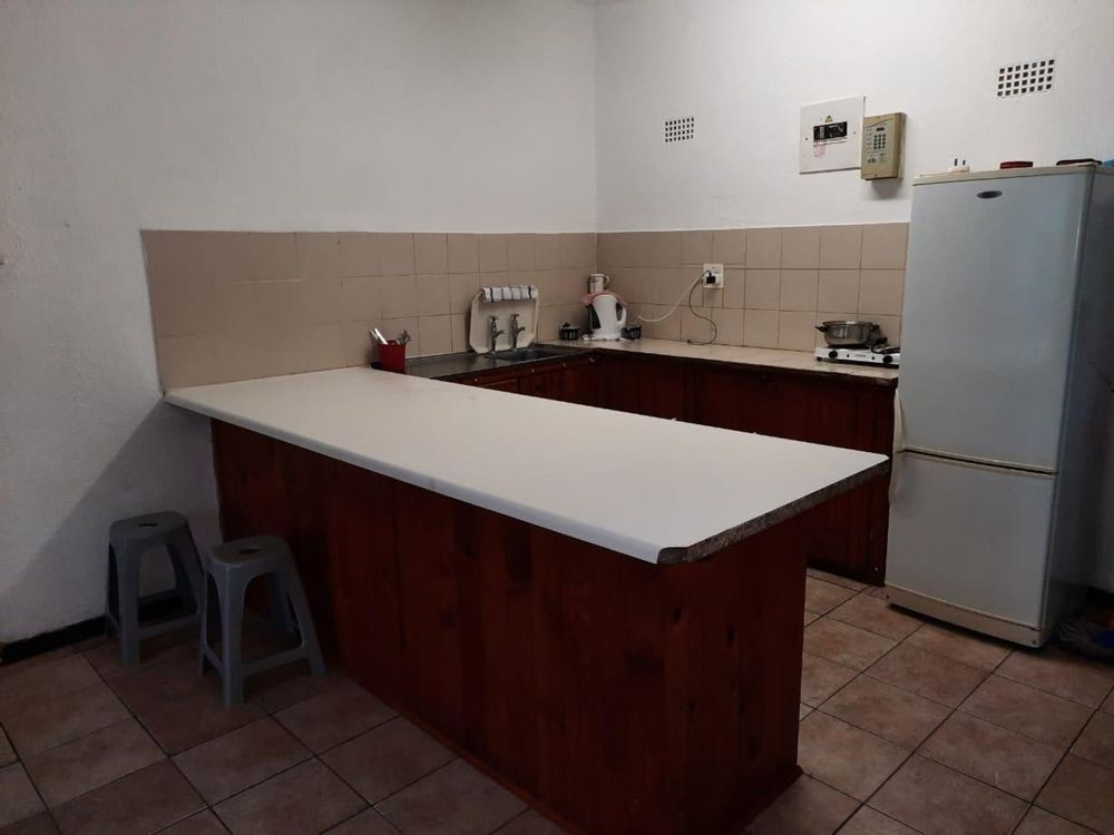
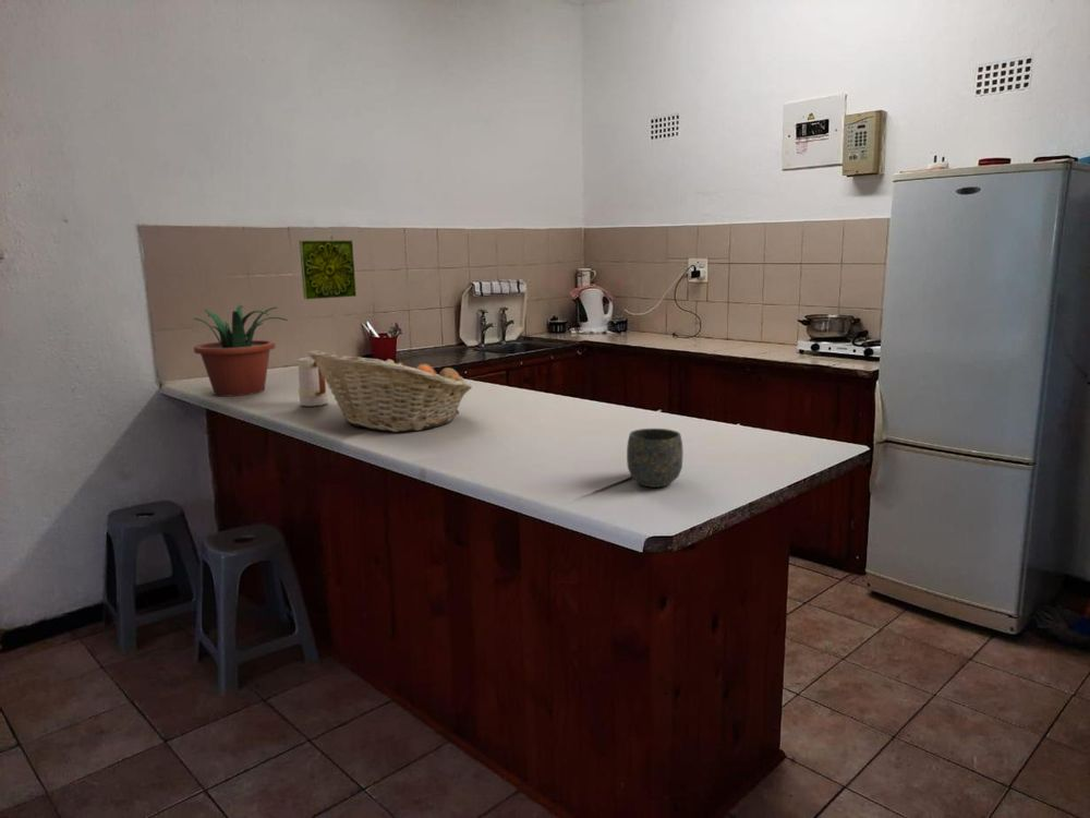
+ fruit basket (390, 383)
+ decorative tile (328, 268)
+ potted plant (243, 349)
+ mug (314, 381)
+ mug (658, 456)
